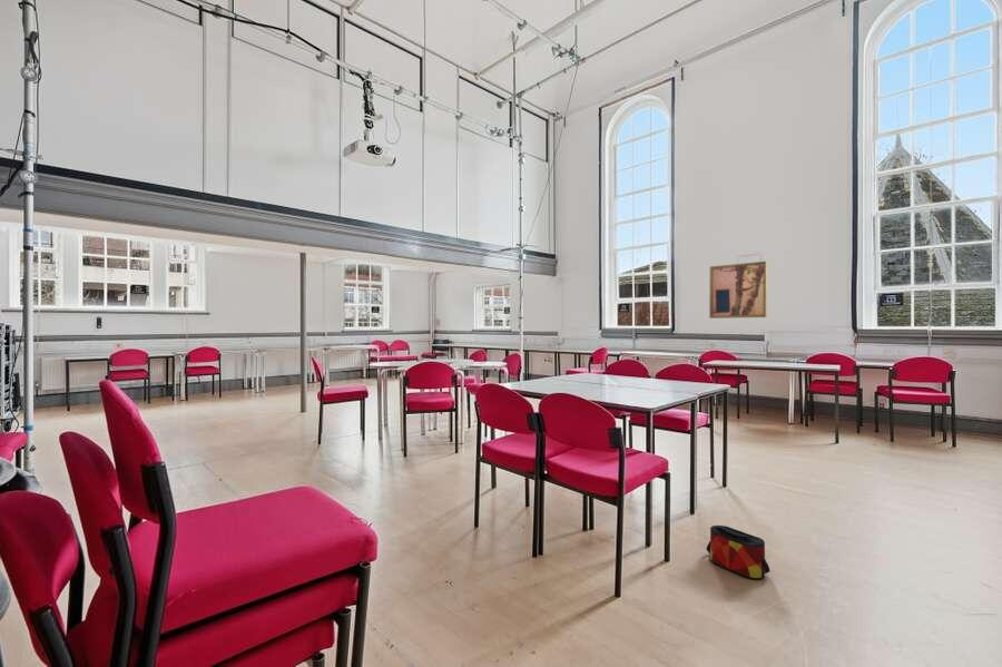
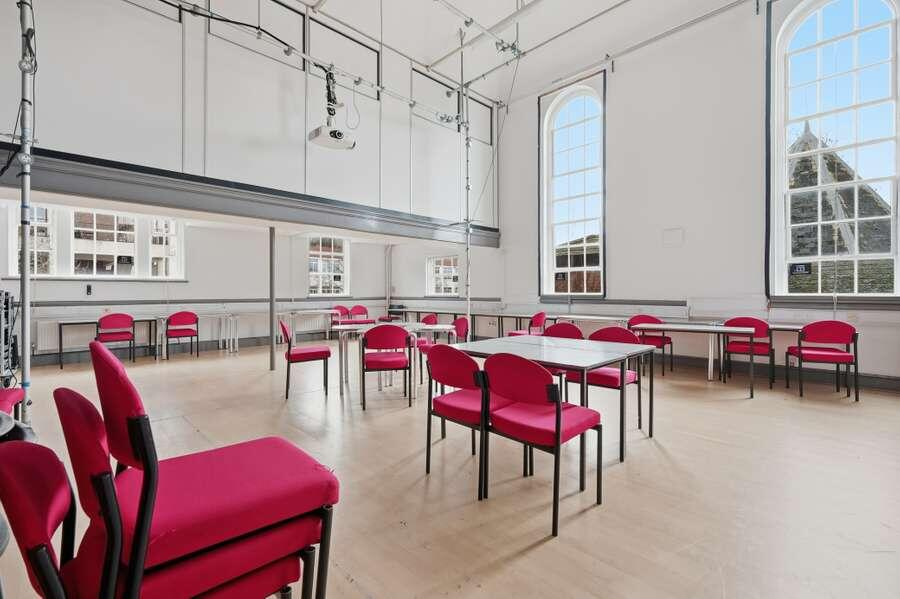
- bag (735, 548)
- wall art (737, 291)
